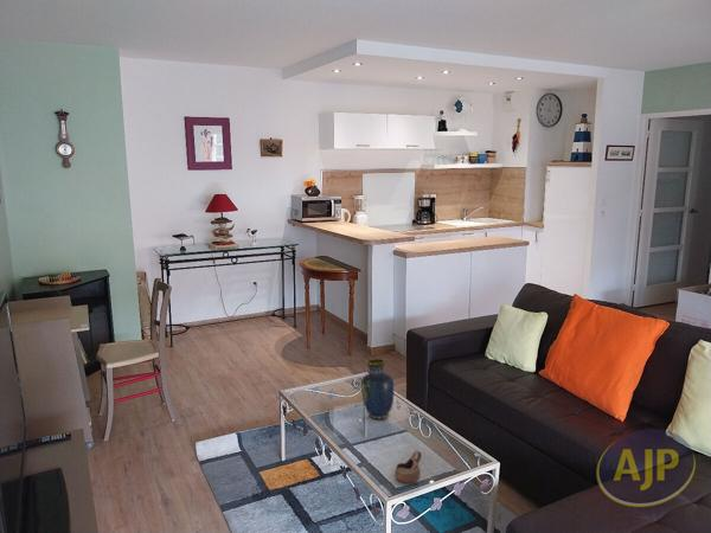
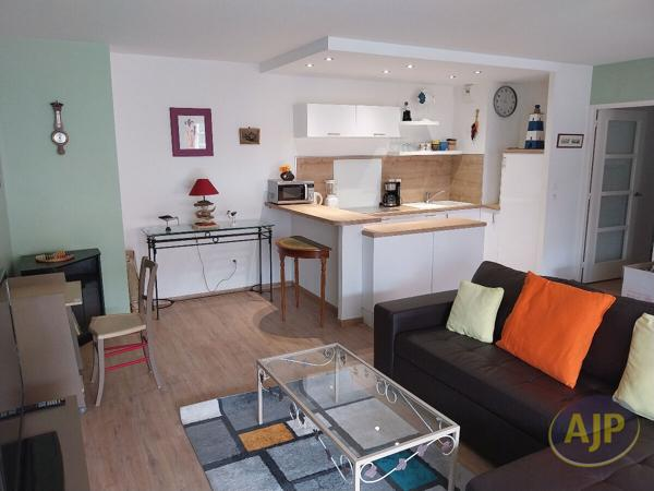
- vase (377, 387)
- cup (410, 468)
